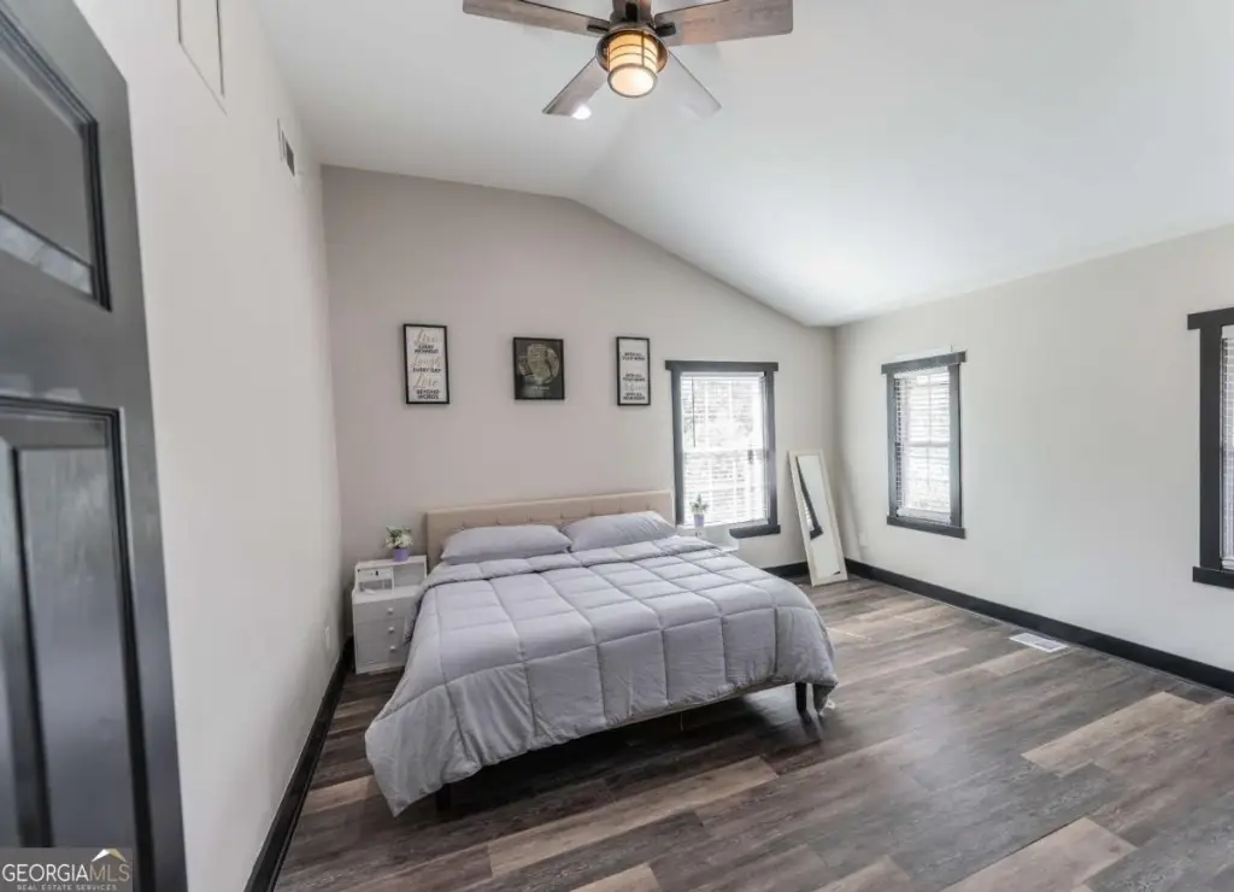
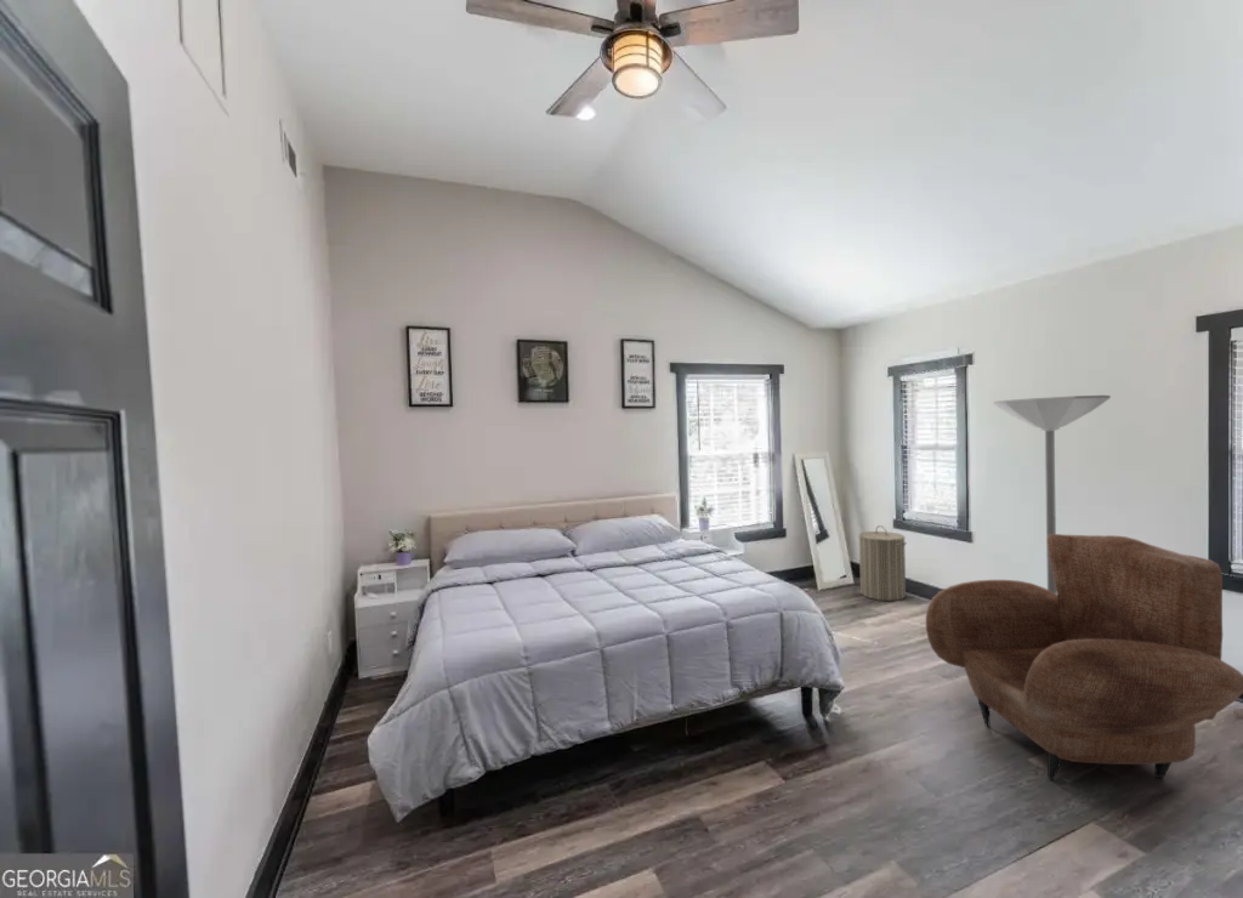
+ laundry hamper (881, 559)
+ armchair (1065, 643)
+ floor lamp (1050, 527)
